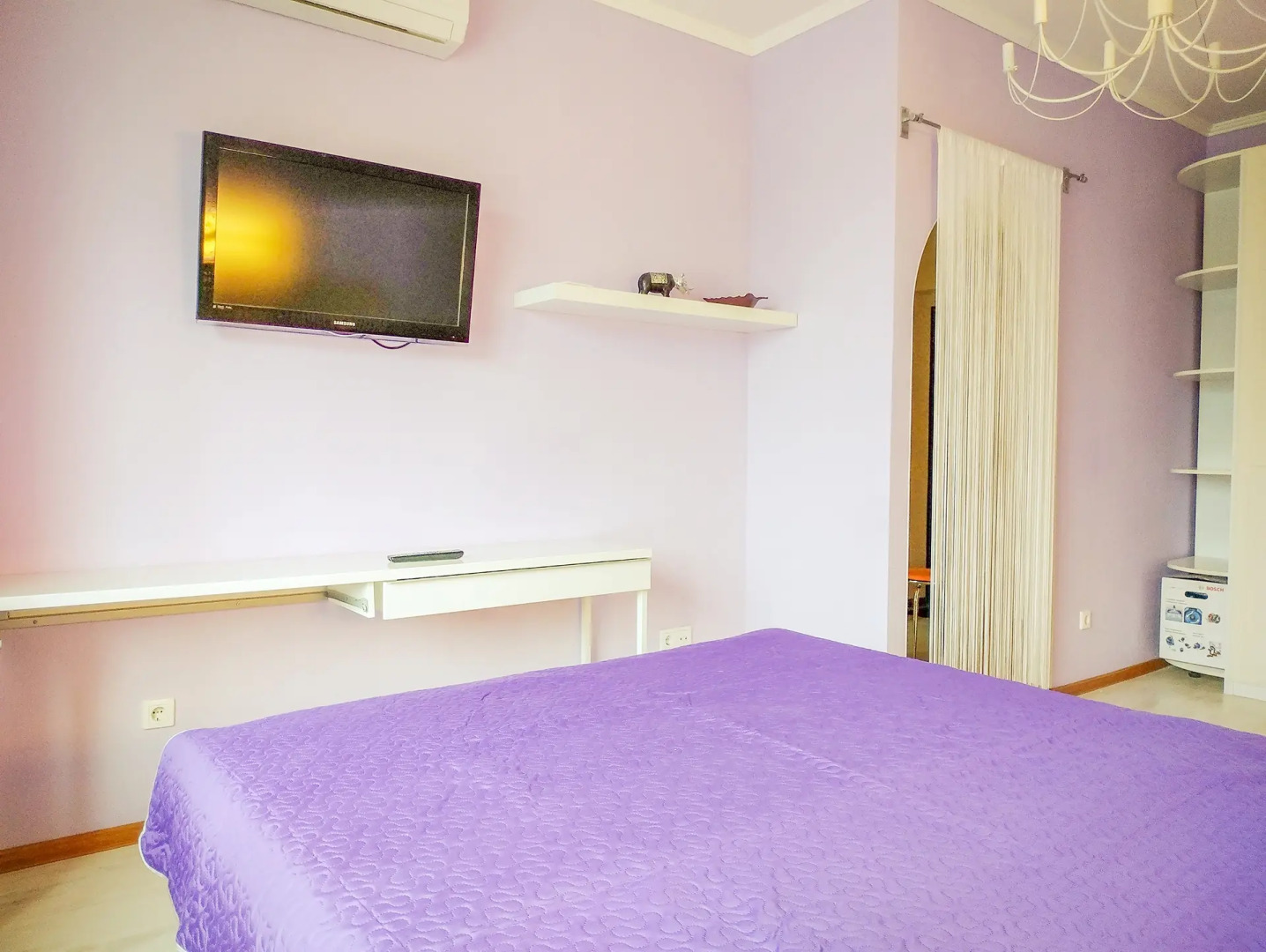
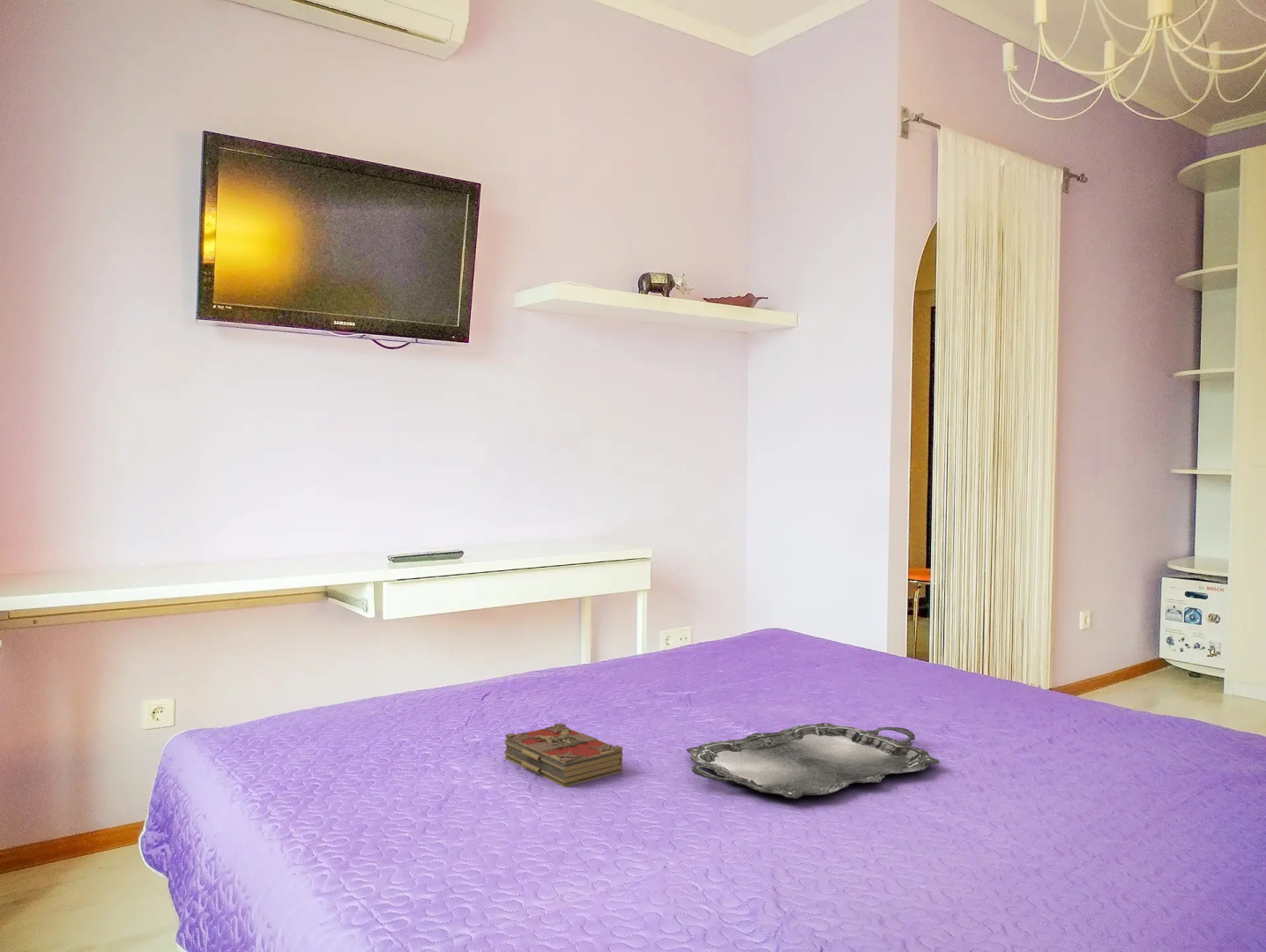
+ serving tray (811, 756)
+ book (561, 752)
